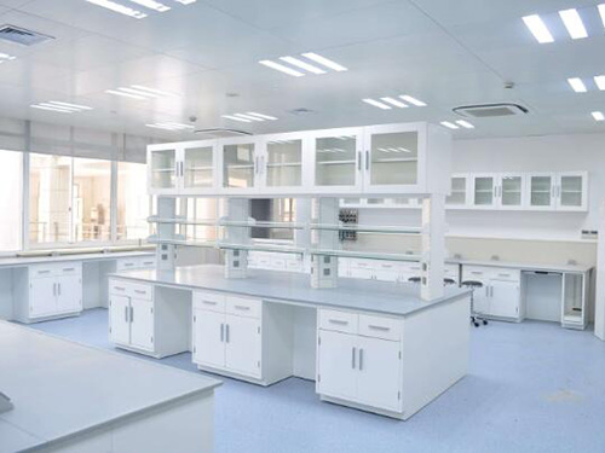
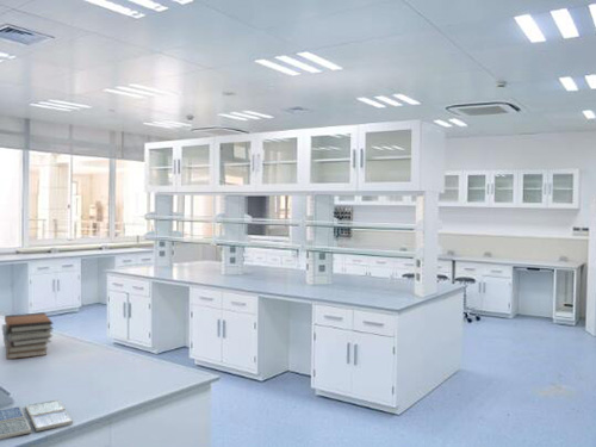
+ drink coaster (30, 417)
+ book stack (26, 334)
